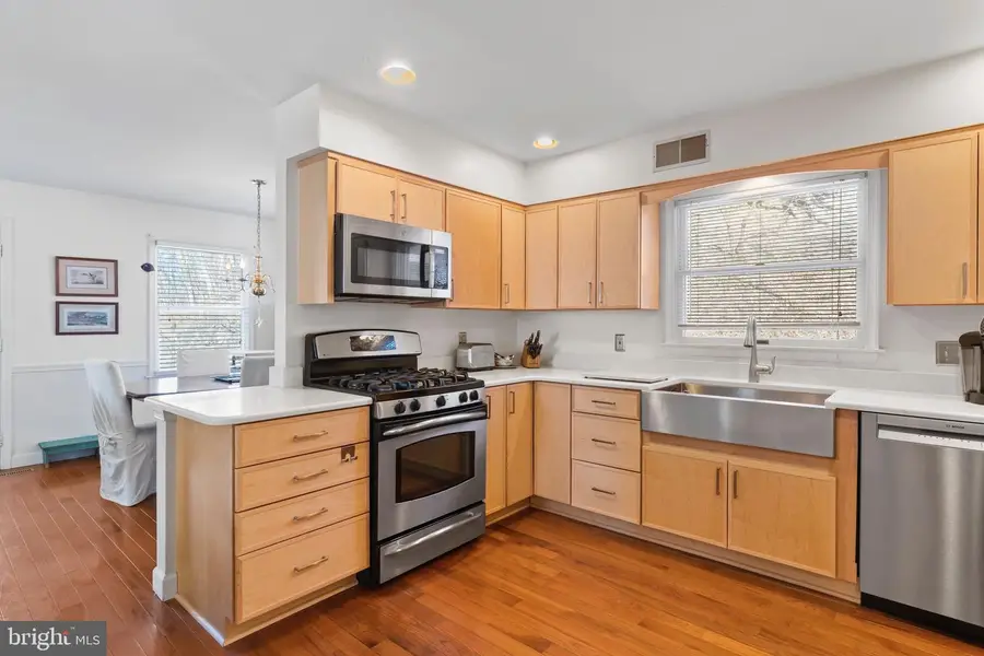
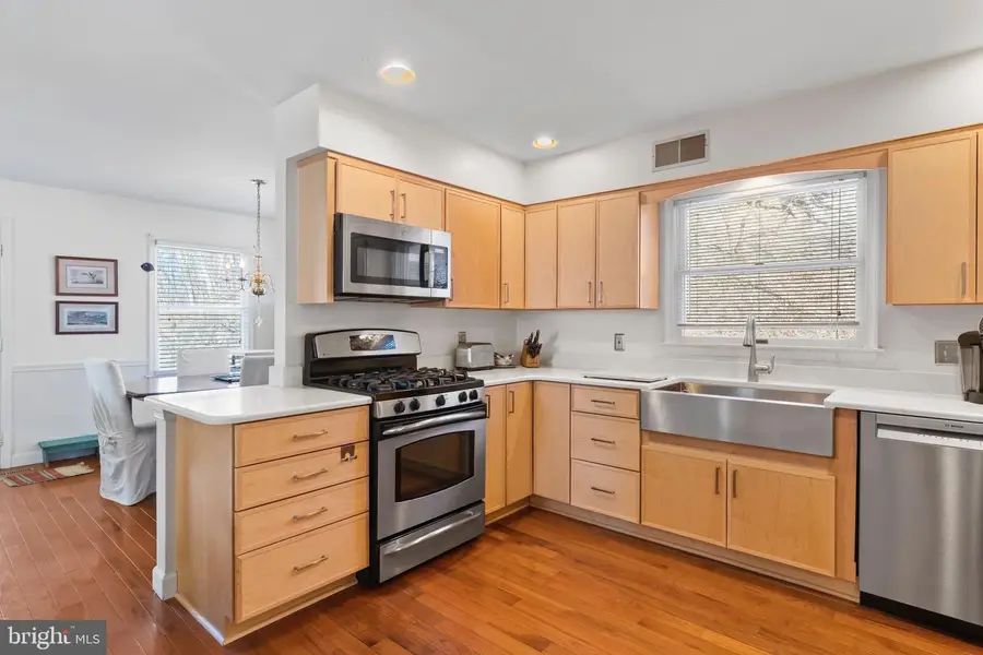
+ rug (49, 473)
